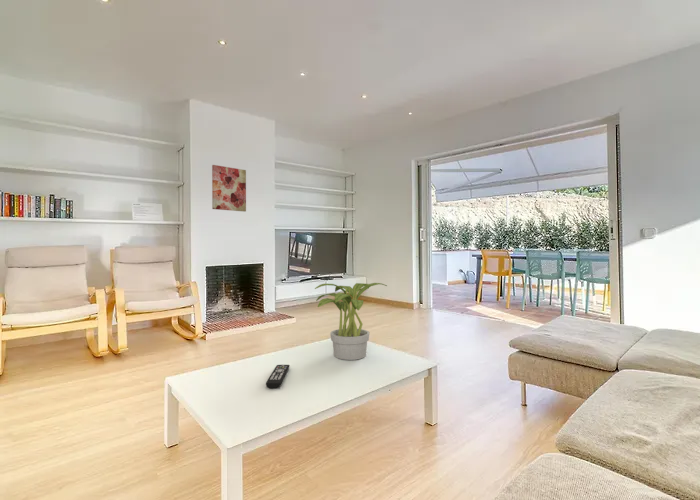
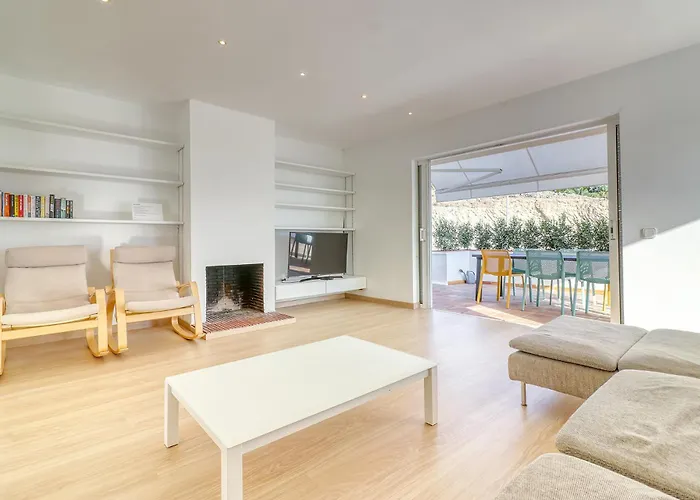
- remote control (278, 375)
- potted plant (349, 319)
- wall art (229, 189)
